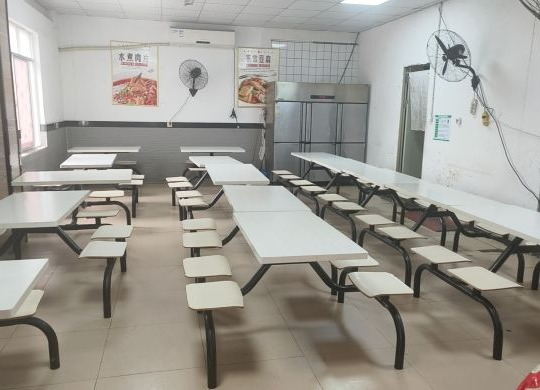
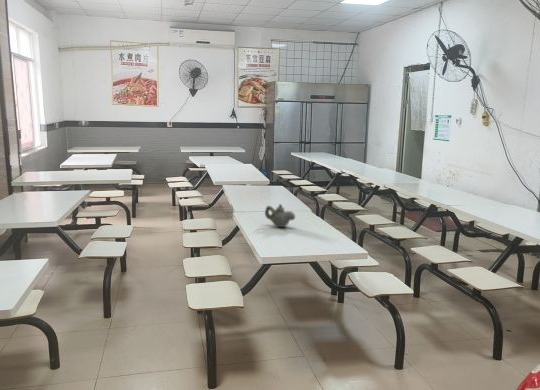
+ teapot (279, 215)
